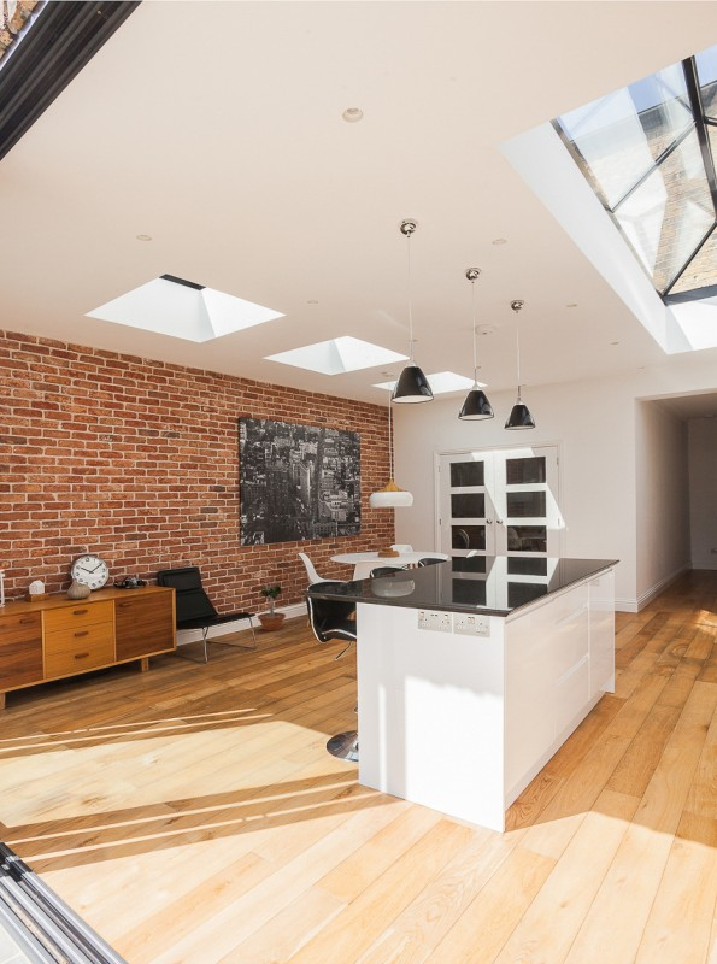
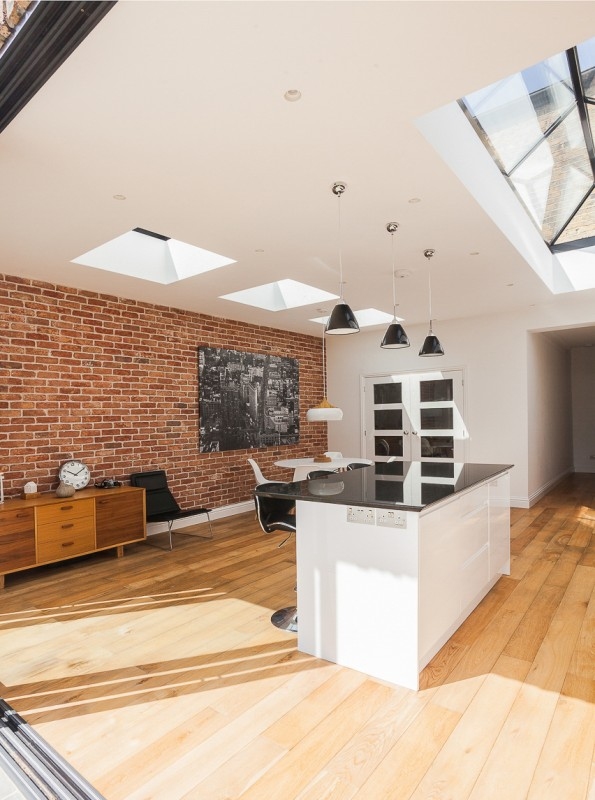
- potted tree (271, 605)
